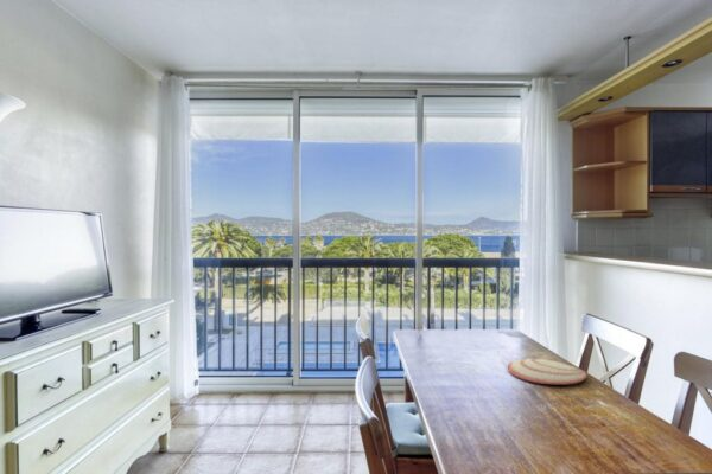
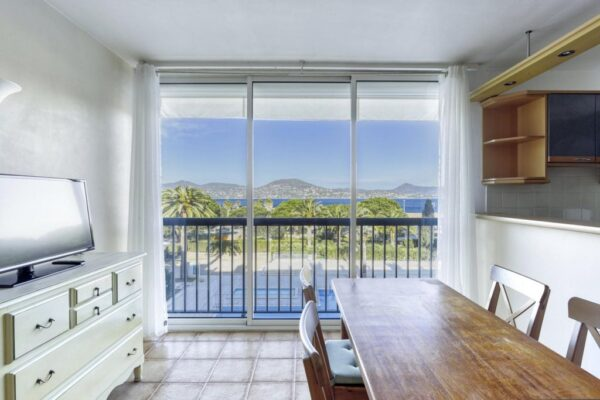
- plate (545, 367)
